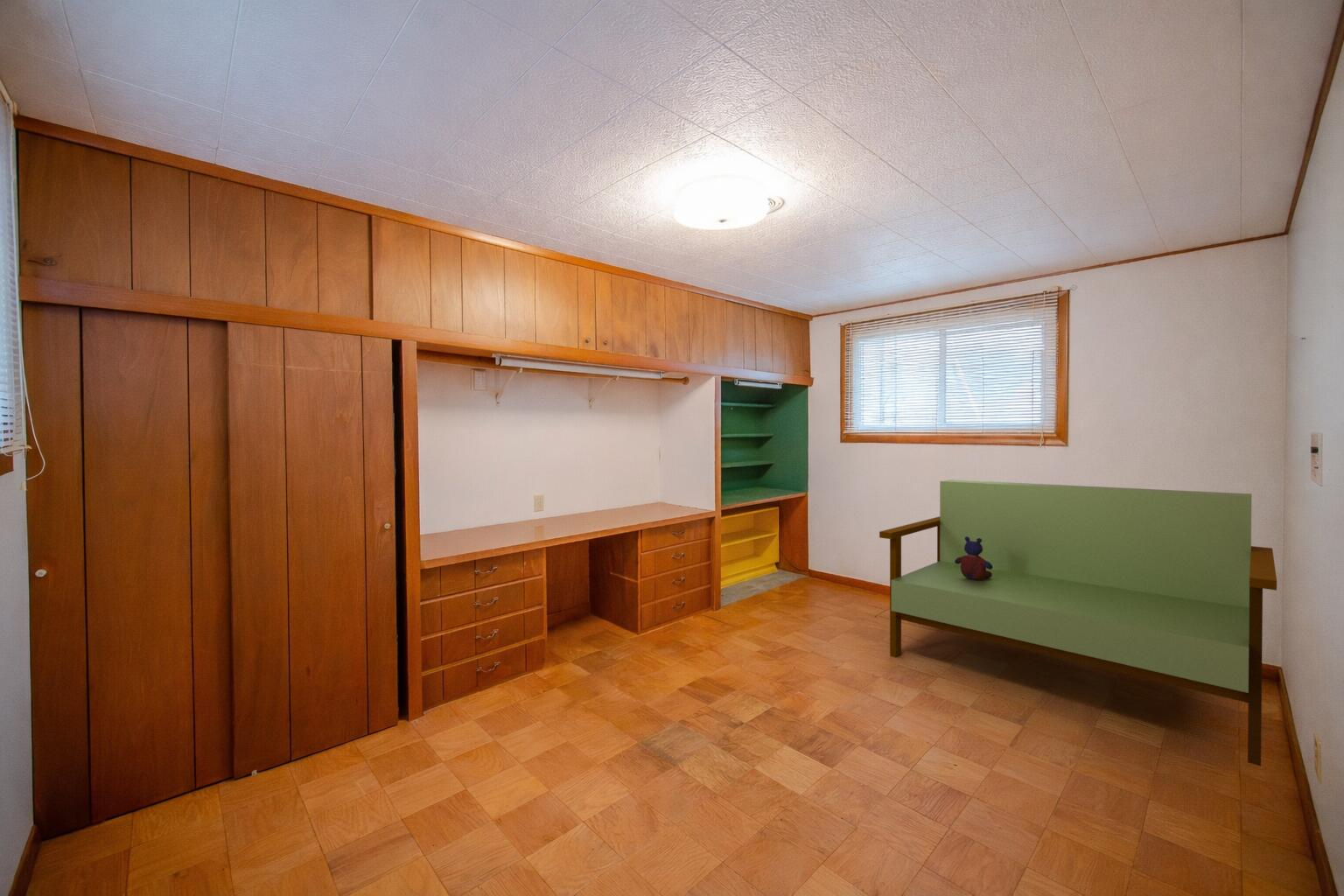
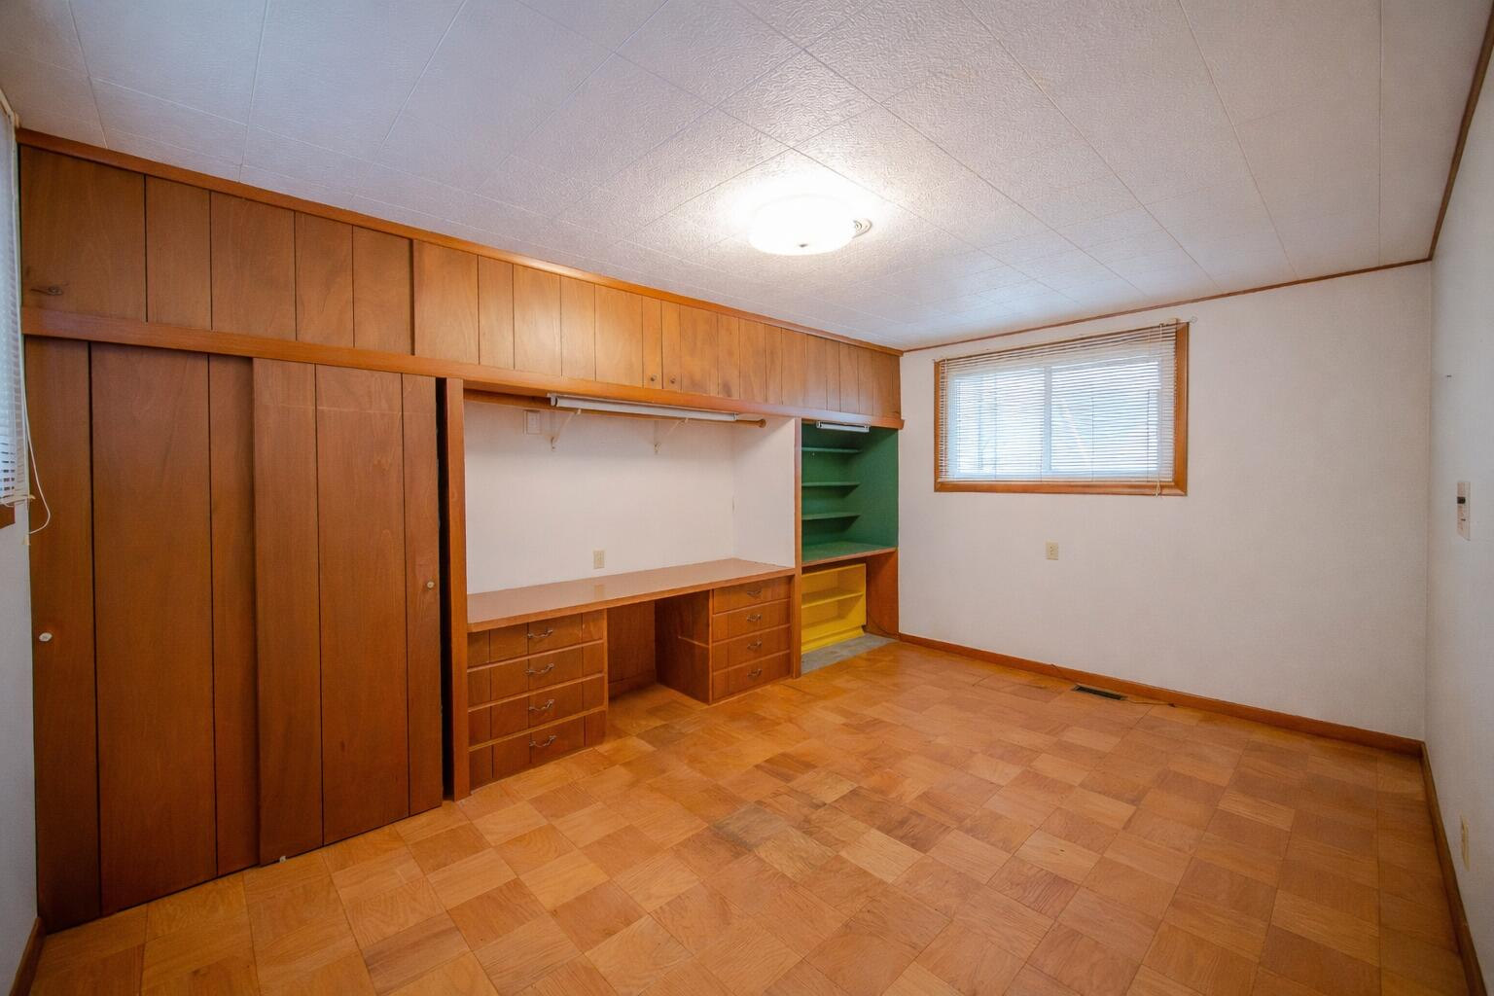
- stuffed bear (976, 556)
- sofa (1057, 584)
